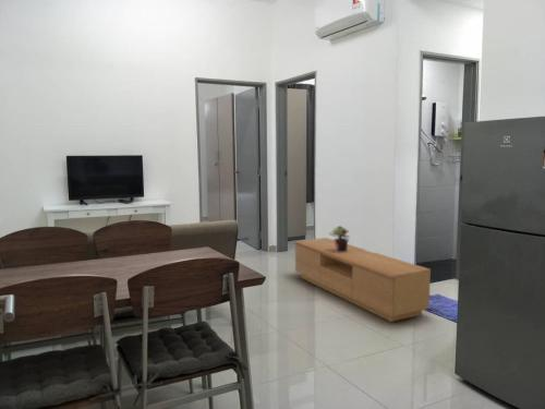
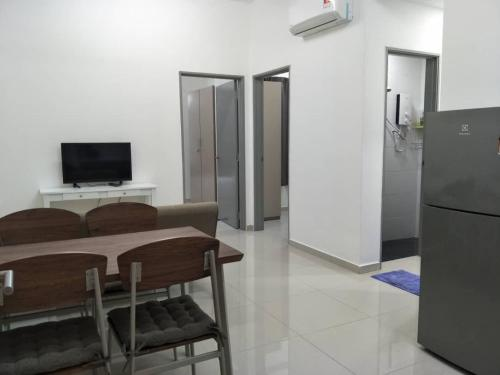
- tv stand (352, 273)
- potted plant (339, 238)
